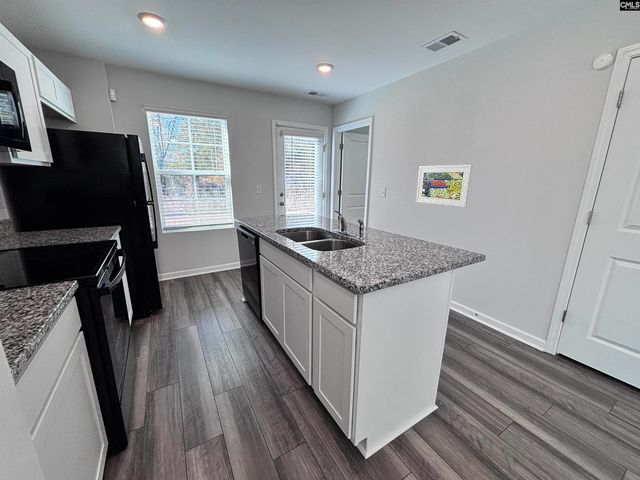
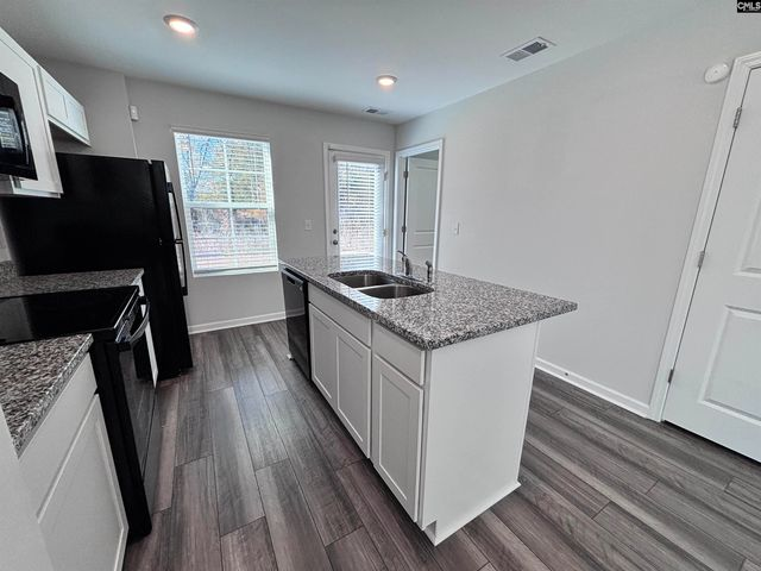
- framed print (441, 185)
